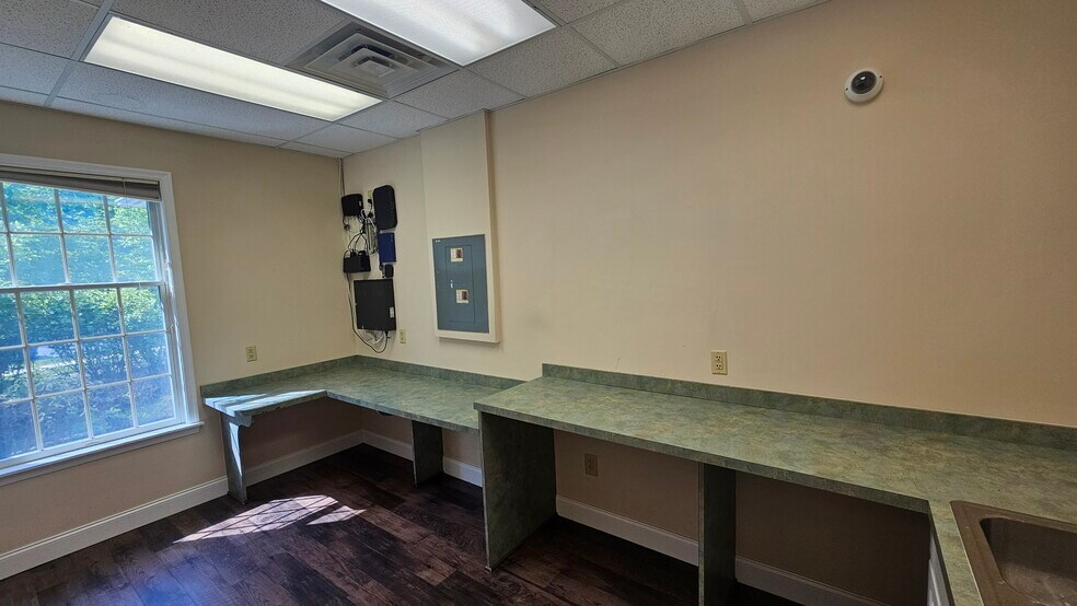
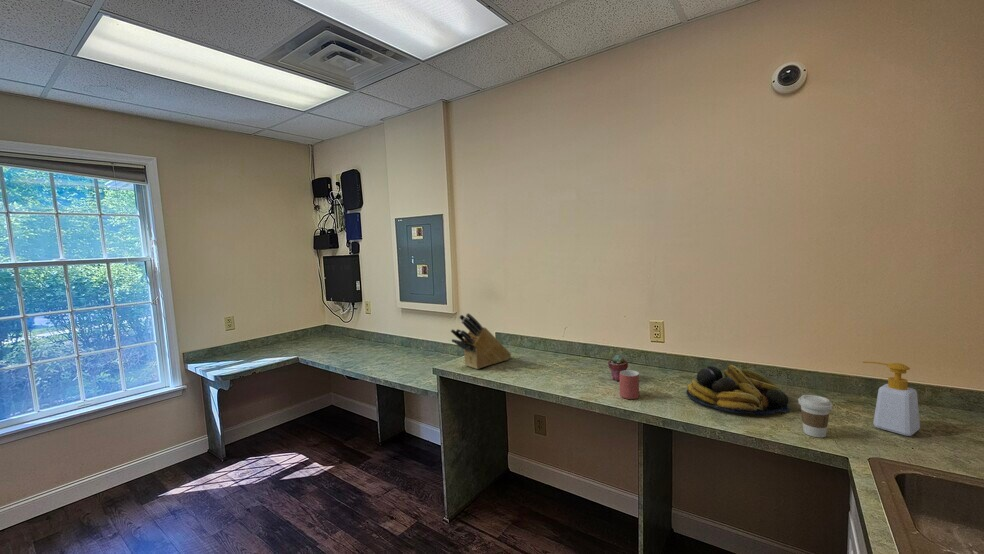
+ knife block (481, 337)
+ potted succulent (618, 366)
+ coffee cup (814, 415)
+ soap bottle (888, 394)
+ mug (631, 383)
+ fruit bowl (734, 383)
